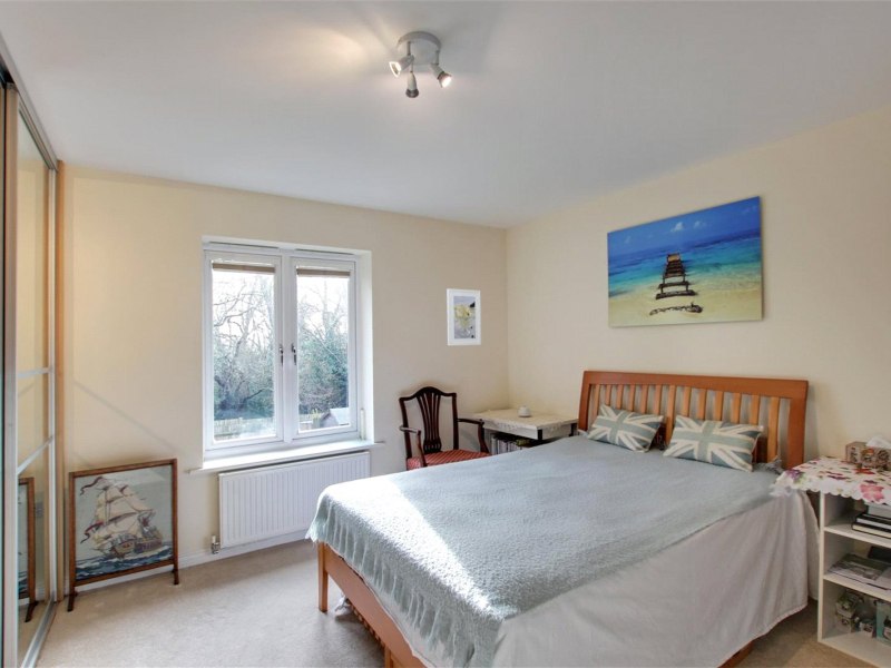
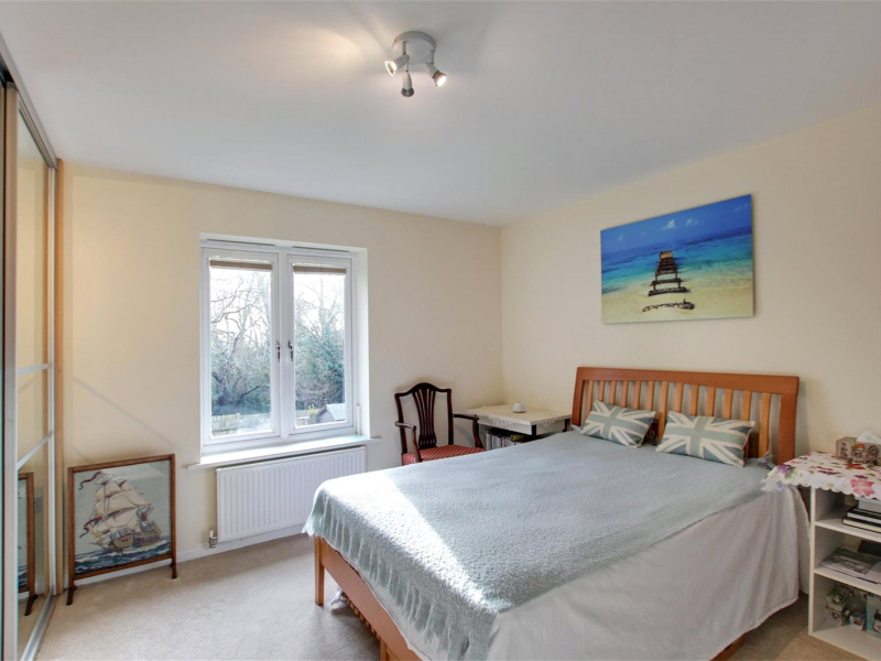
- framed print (463, 317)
